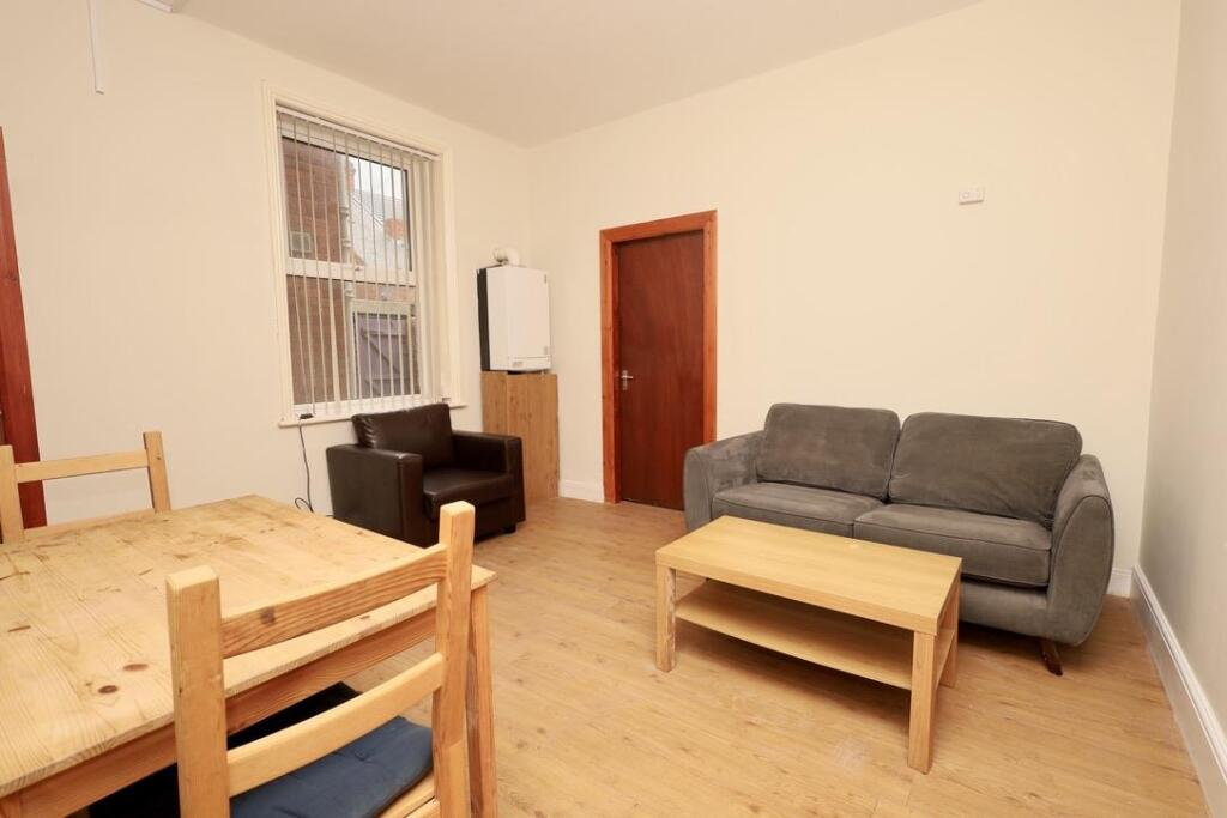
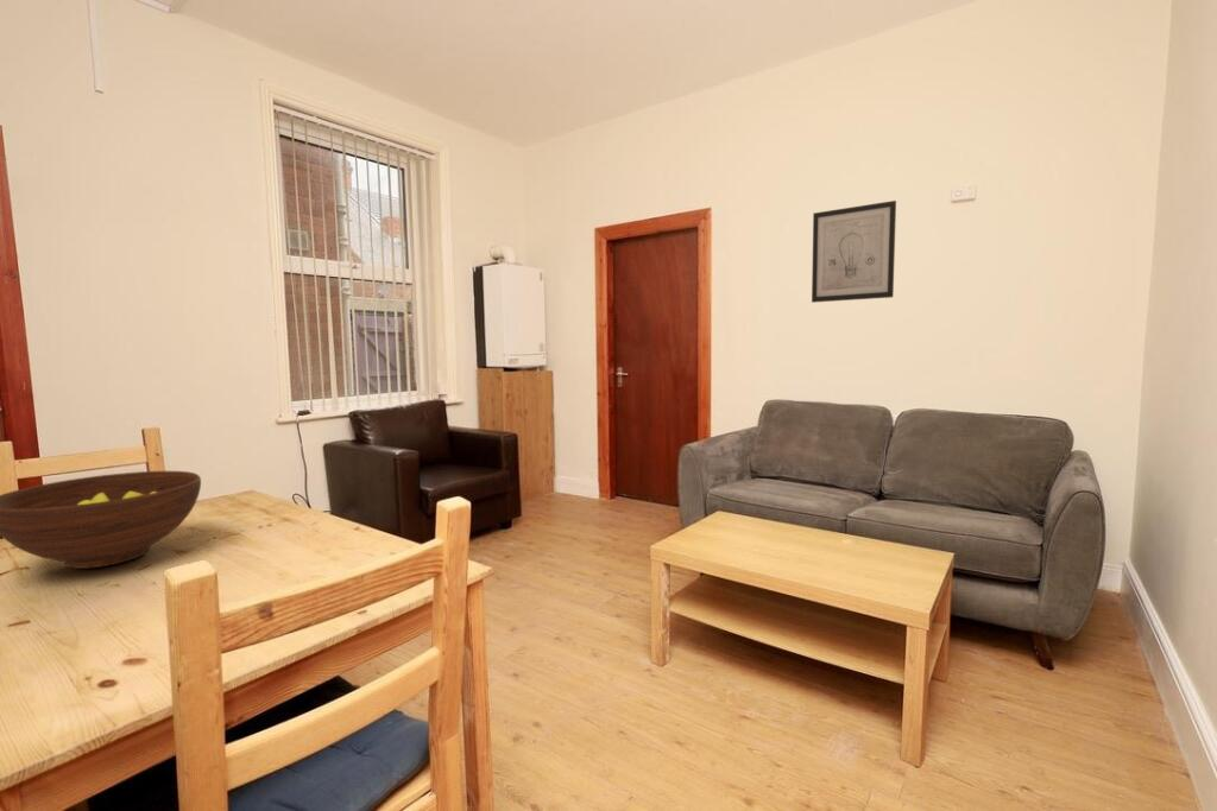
+ wall art (851, 253)
+ fruit bowl (106, 522)
